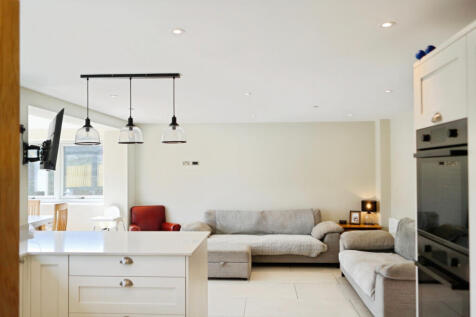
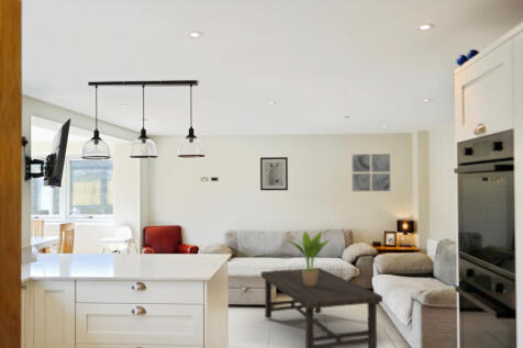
+ wall art (371, 171)
+ potted plant (312, 255)
+ coffee table (314, 306)
+ wall art (274, 173)
